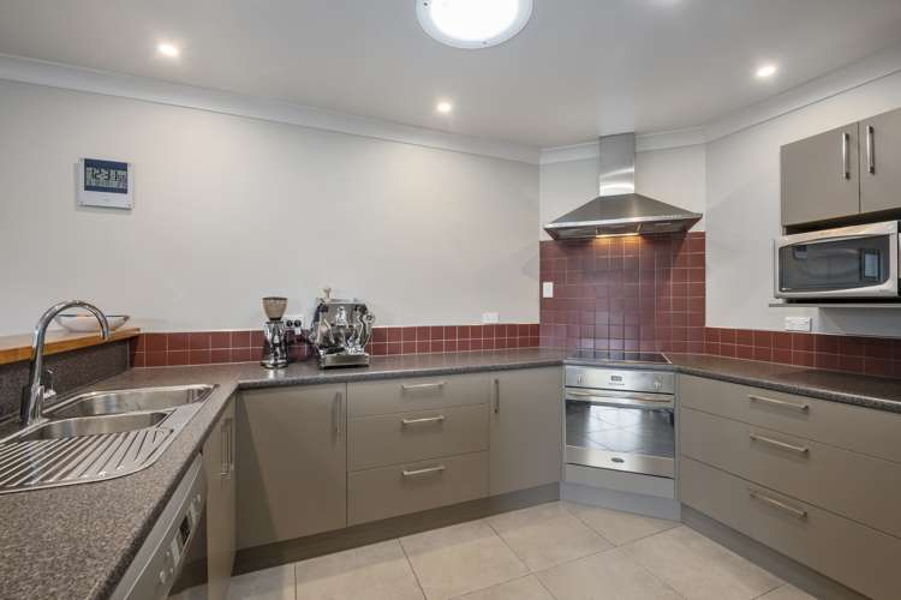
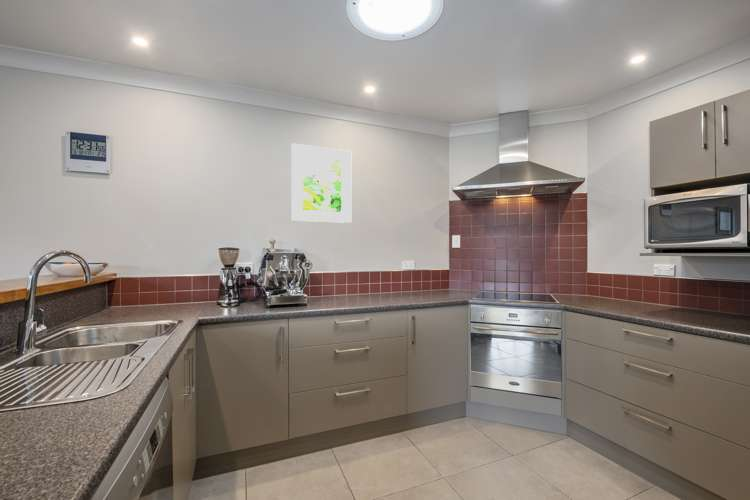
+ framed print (322, 184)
